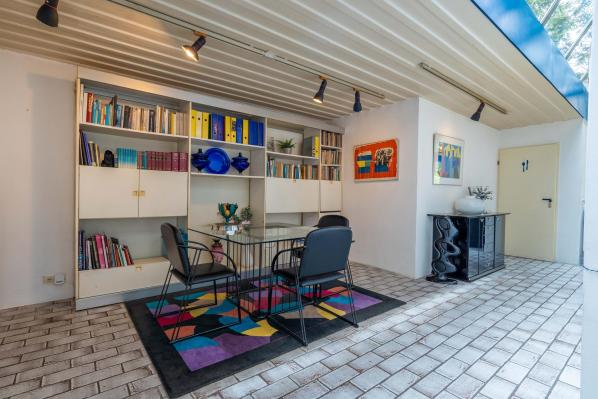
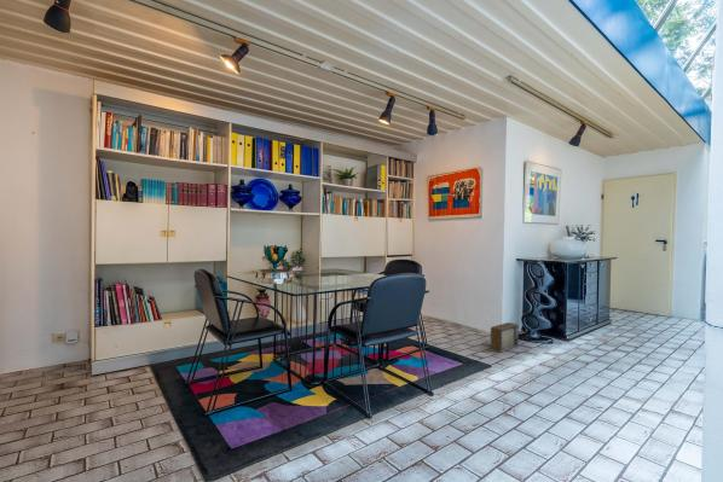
+ speaker (502, 336)
